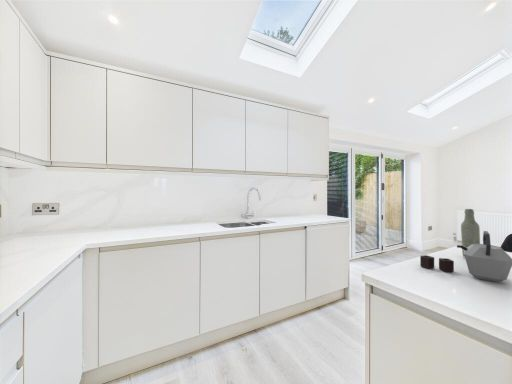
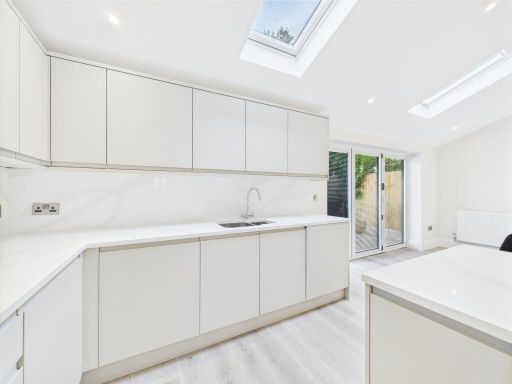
- kettle (464, 251)
- bottle (470, 233)
